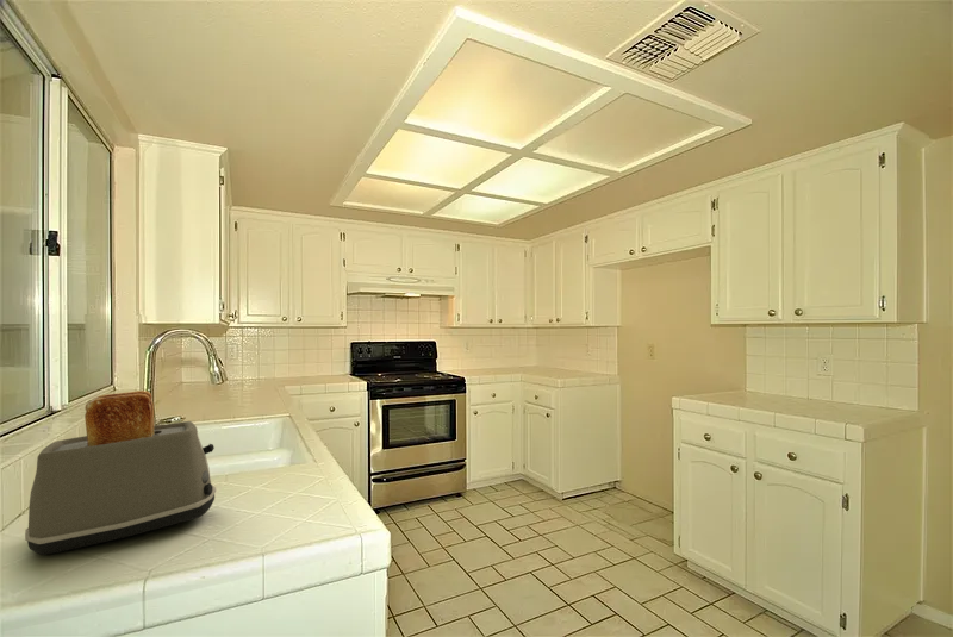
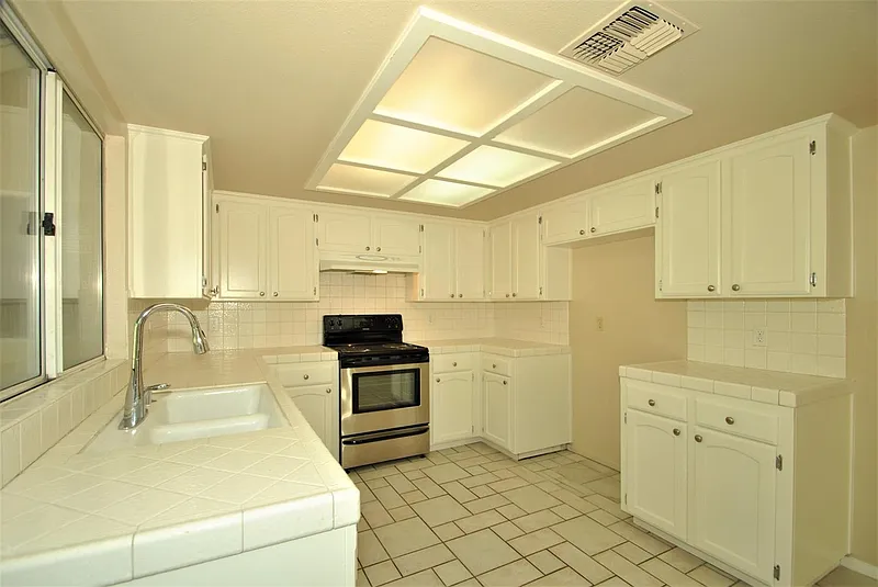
- toaster (129, 461)
